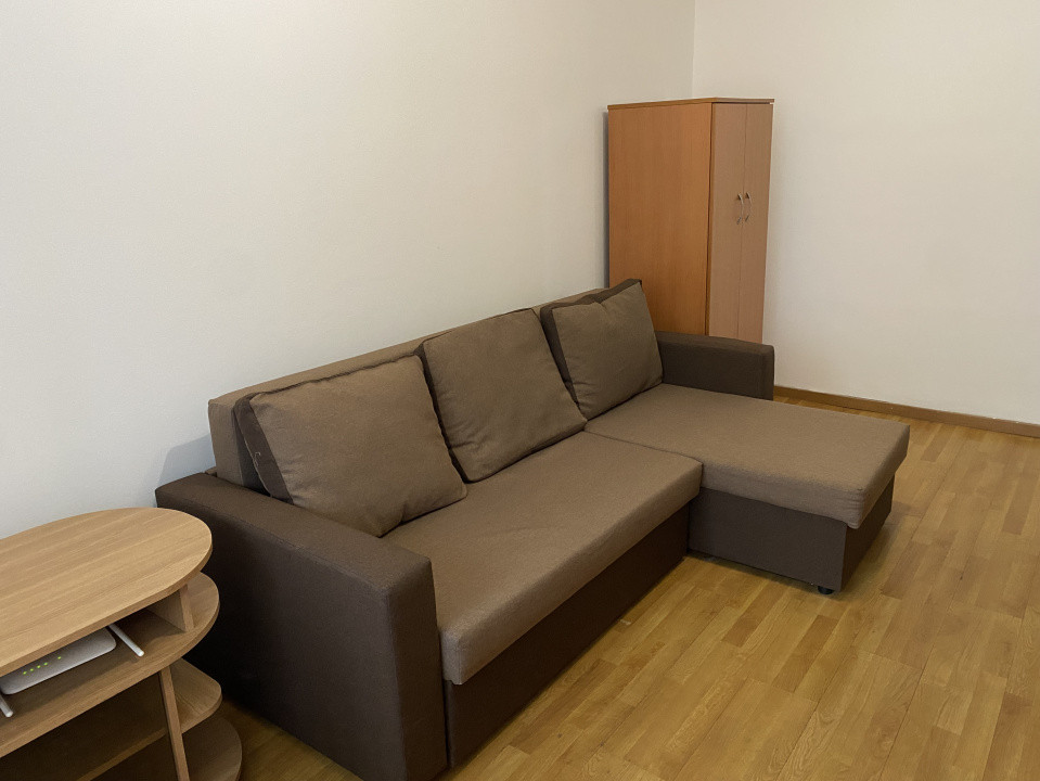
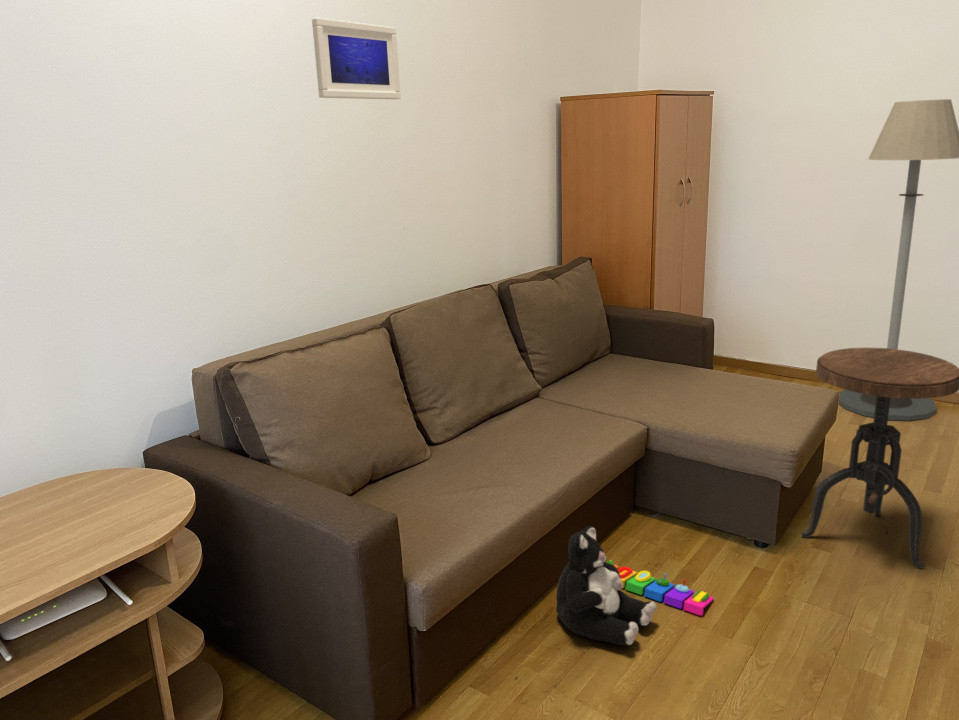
+ knob puzzle (640, 578)
+ plush toy (600, 581)
+ side table (876, 453)
+ floor lamp (902, 261)
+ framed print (359, 61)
